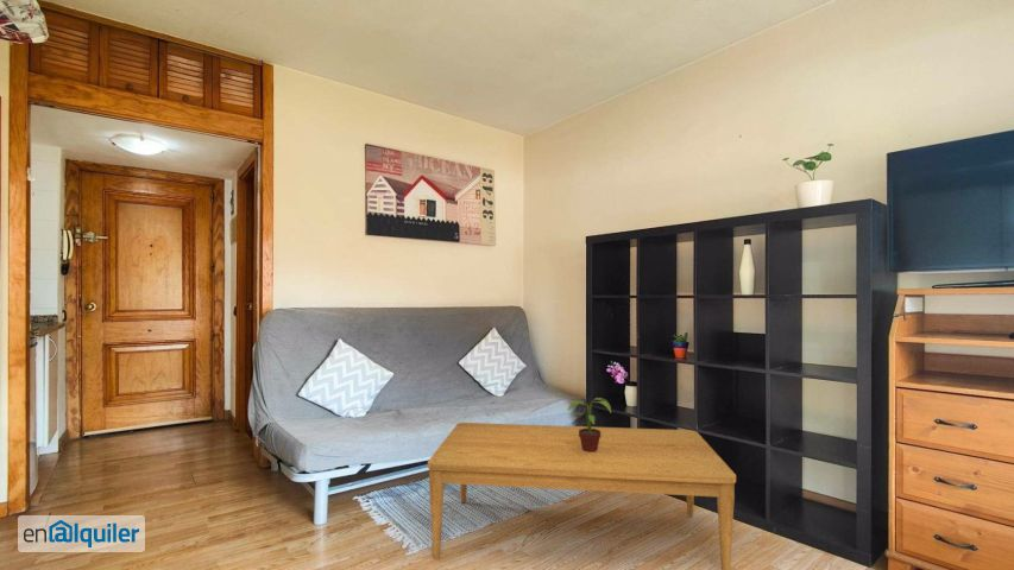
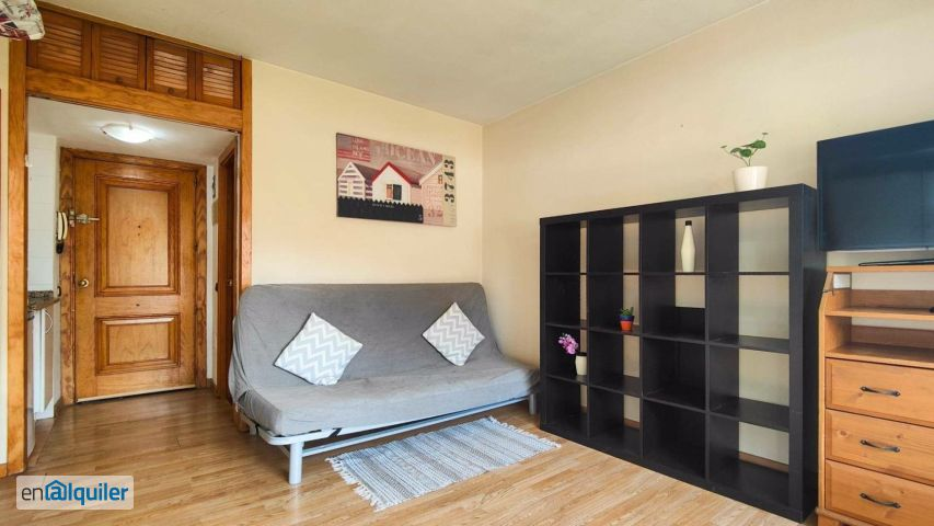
- potted plant (588, 424)
- coffee table (575, 489)
